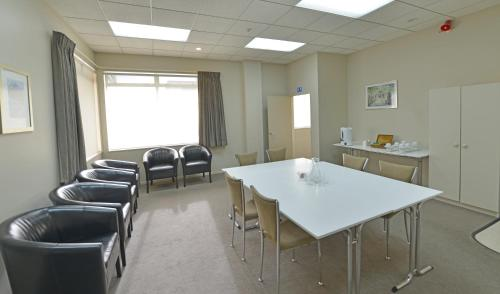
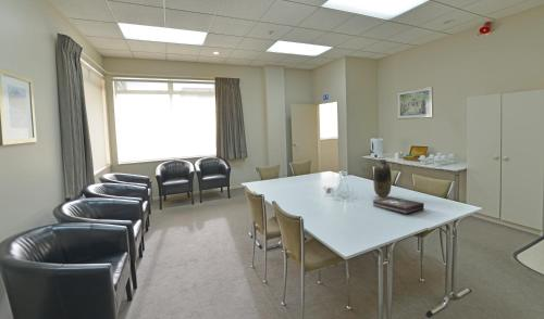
+ first aid kit (397, 204)
+ vase (382, 178)
